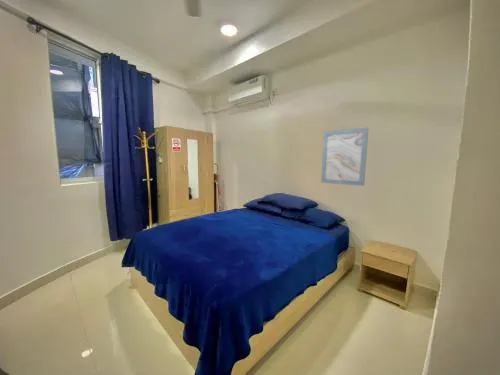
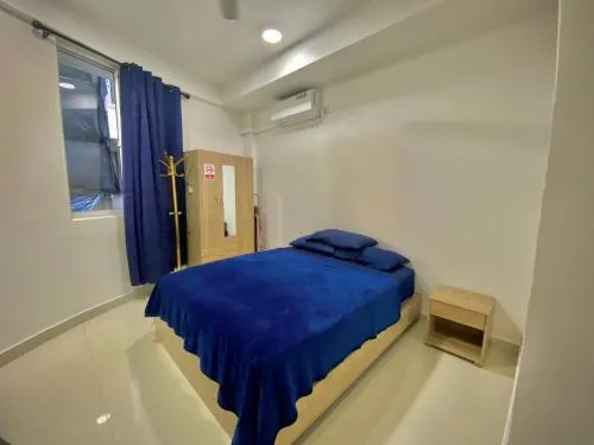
- wall art (342, 157)
